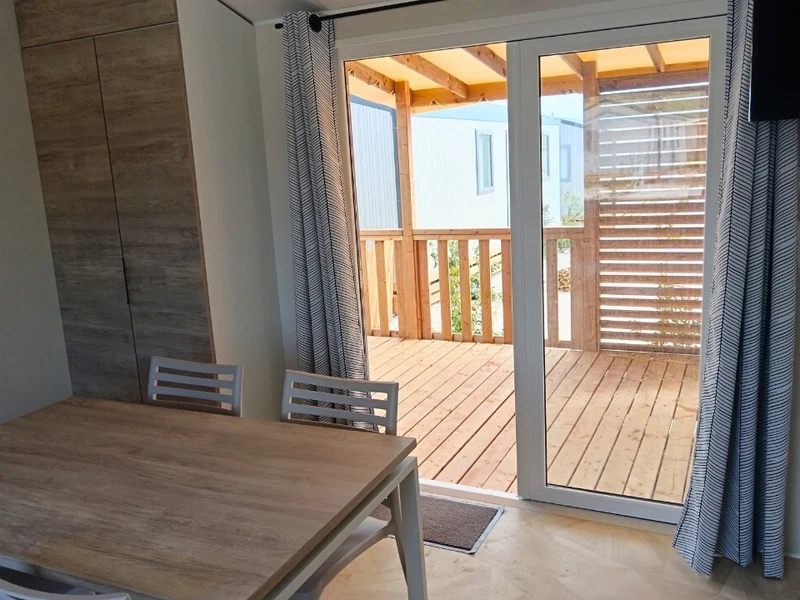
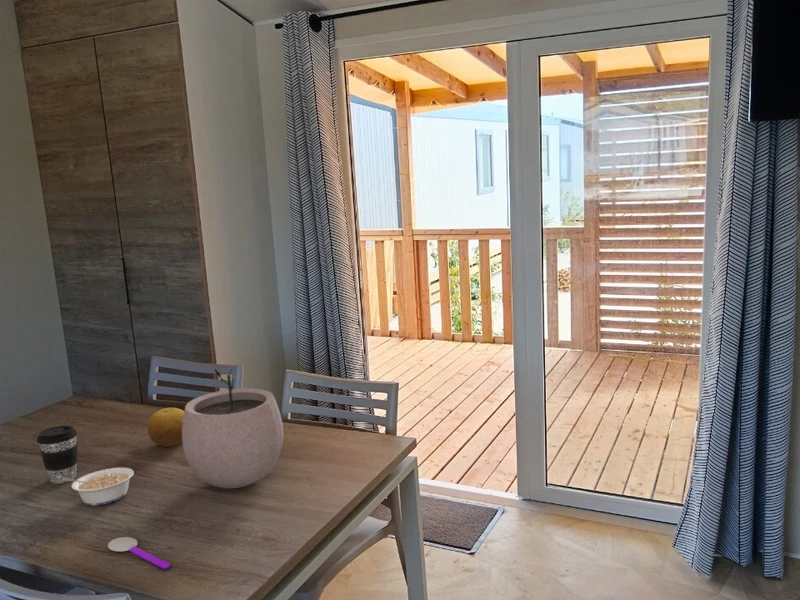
+ spoon (139, 551)
+ coffee cup (59, 454)
+ fruit (169, 426)
+ plant pot (232, 423)
+ legume (101, 486)
